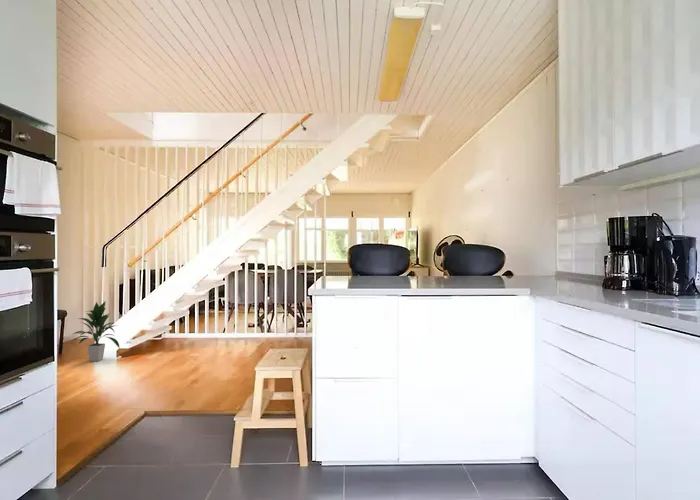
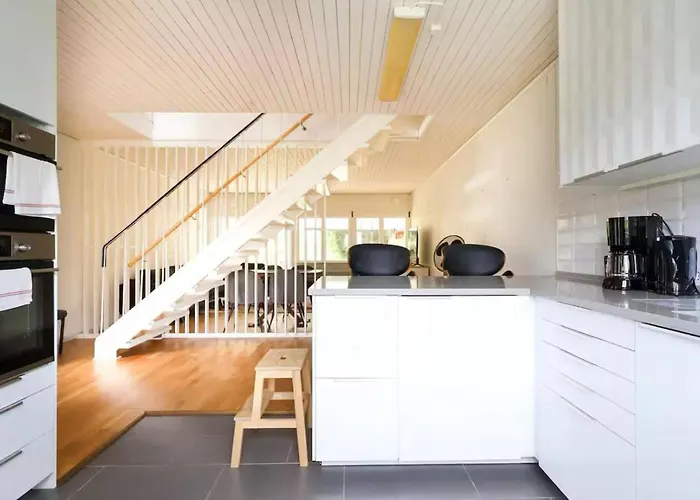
- indoor plant (97, 331)
